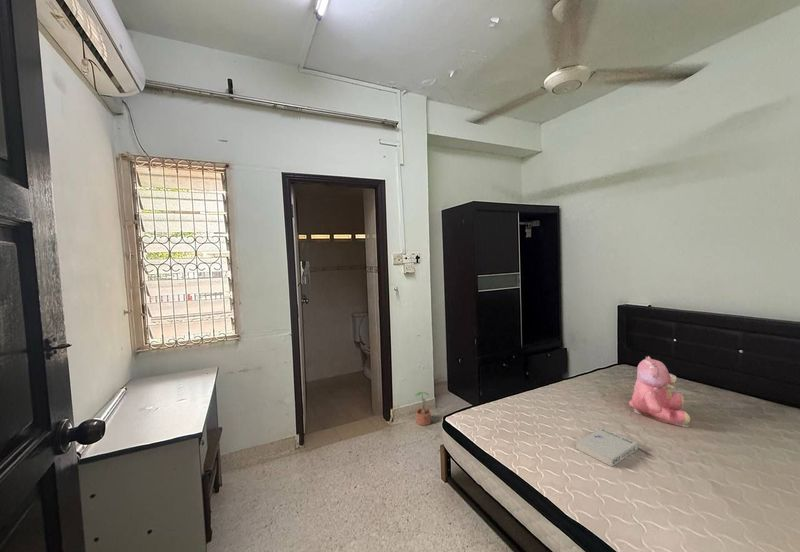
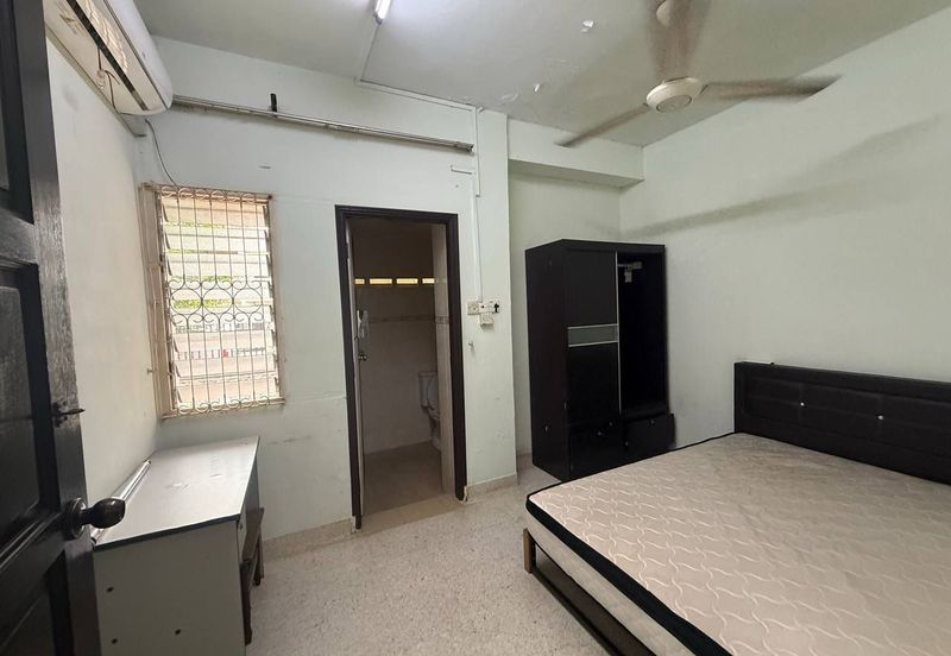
- potted plant (422, 406)
- teddy bear (664, 388)
- book (606, 445)
